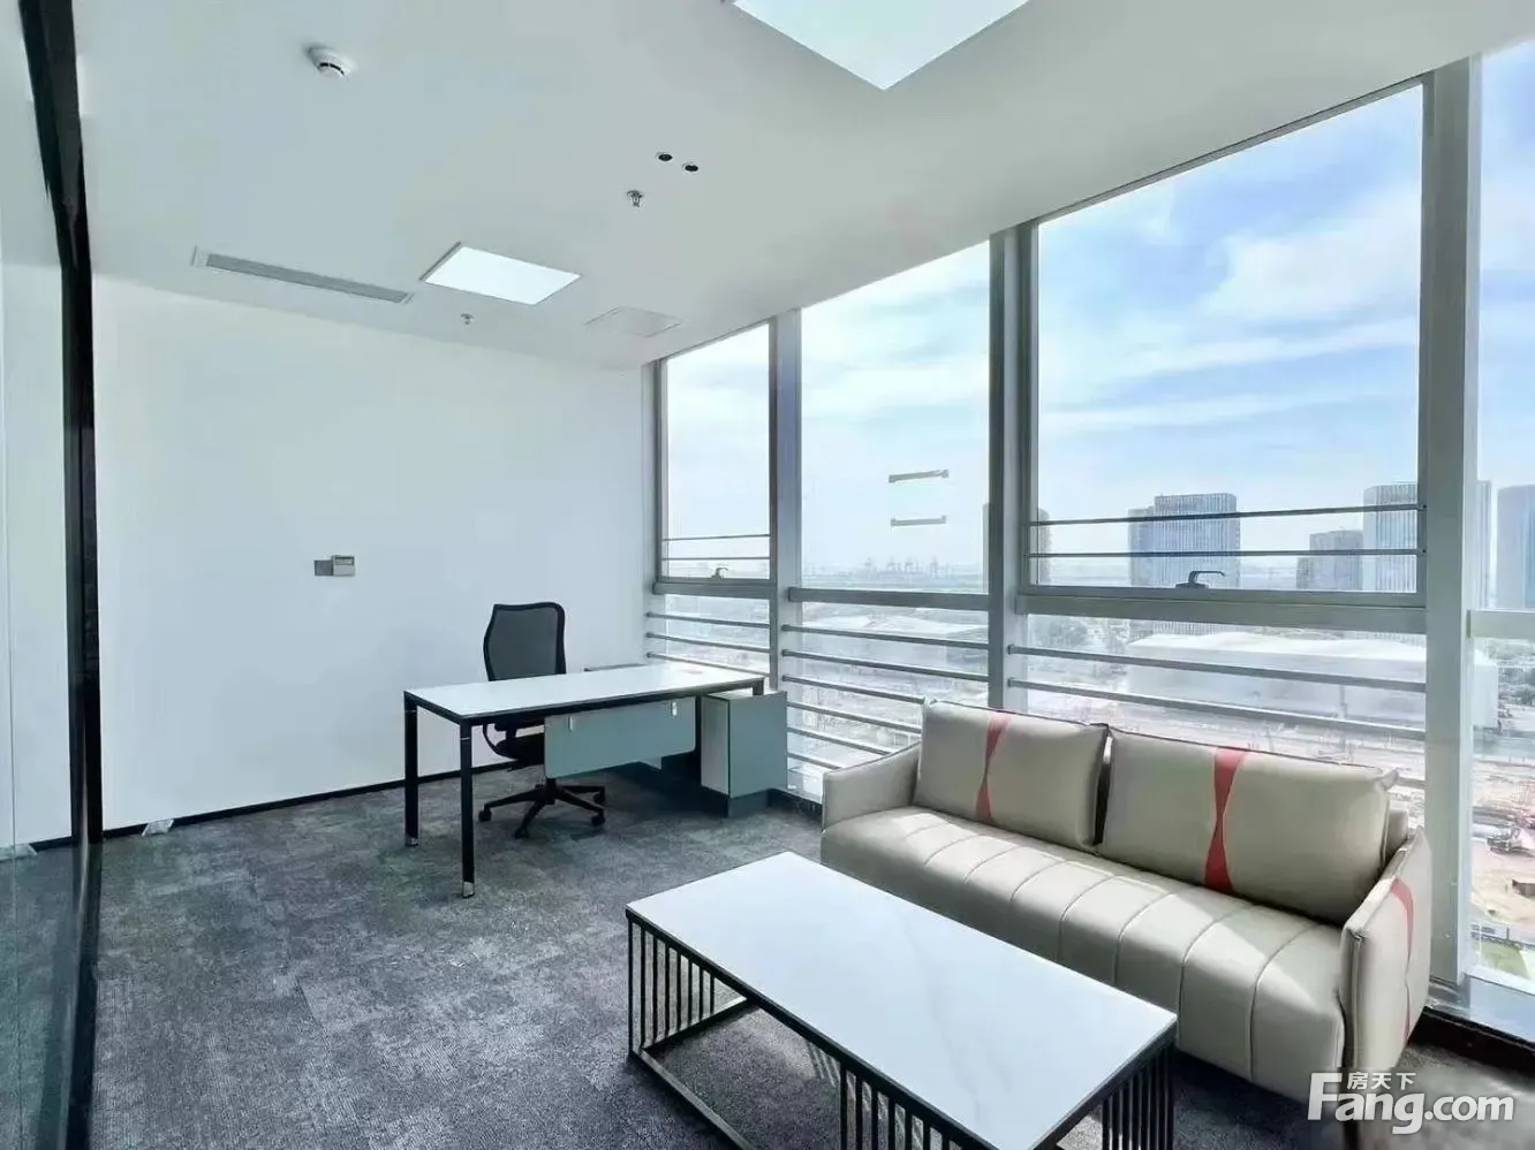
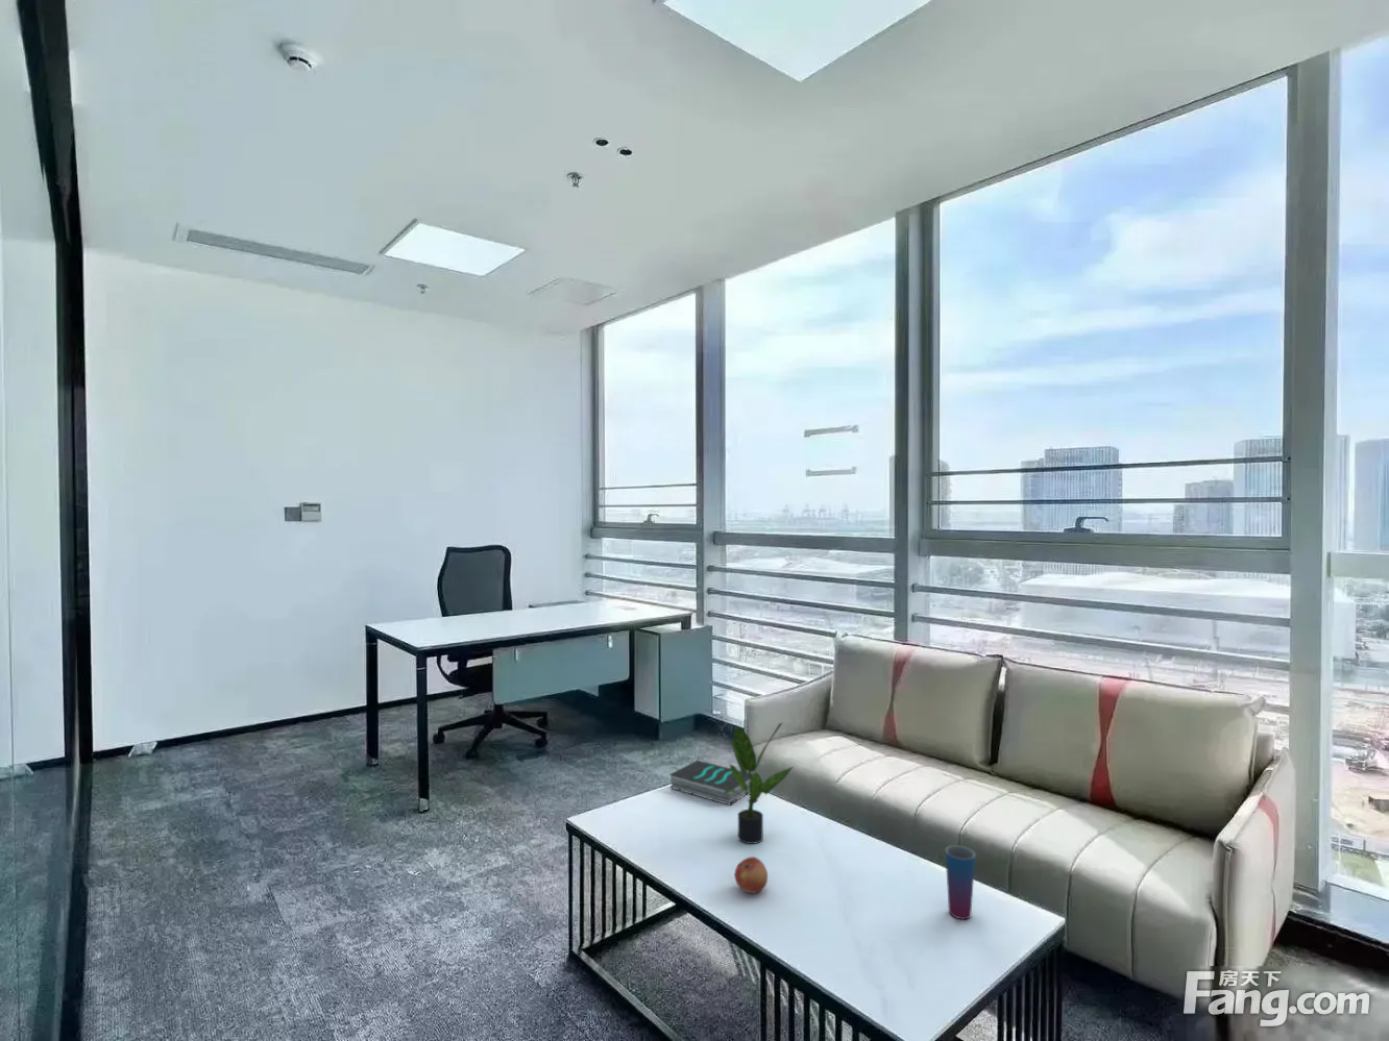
+ apple (750, 875)
+ book (712, 781)
+ potted plant (758, 777)
+ cup (959, 882)
